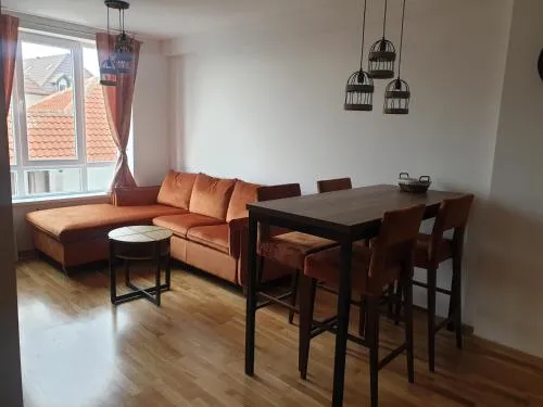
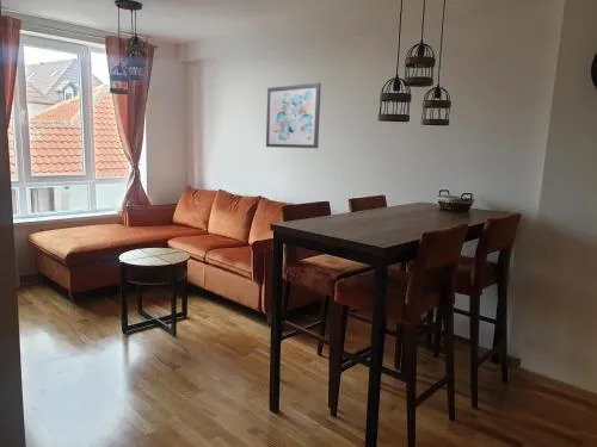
+ wall art (291, 117)
